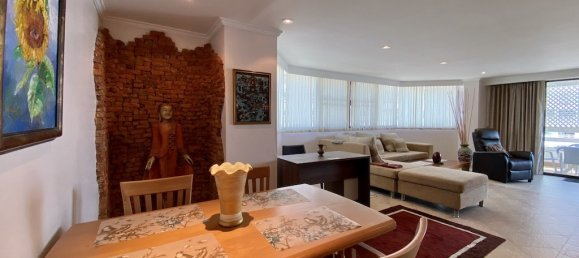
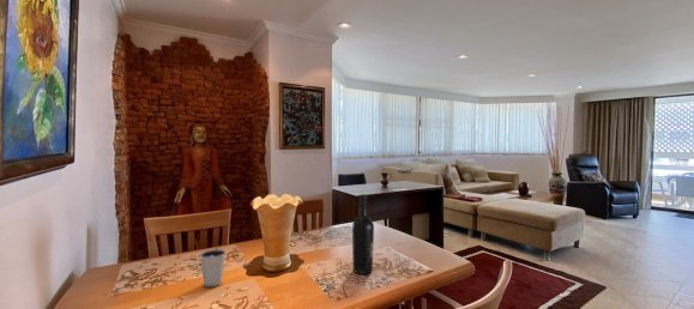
+ dixie cup (212, 268)
+ wine bottle (362, 232)
